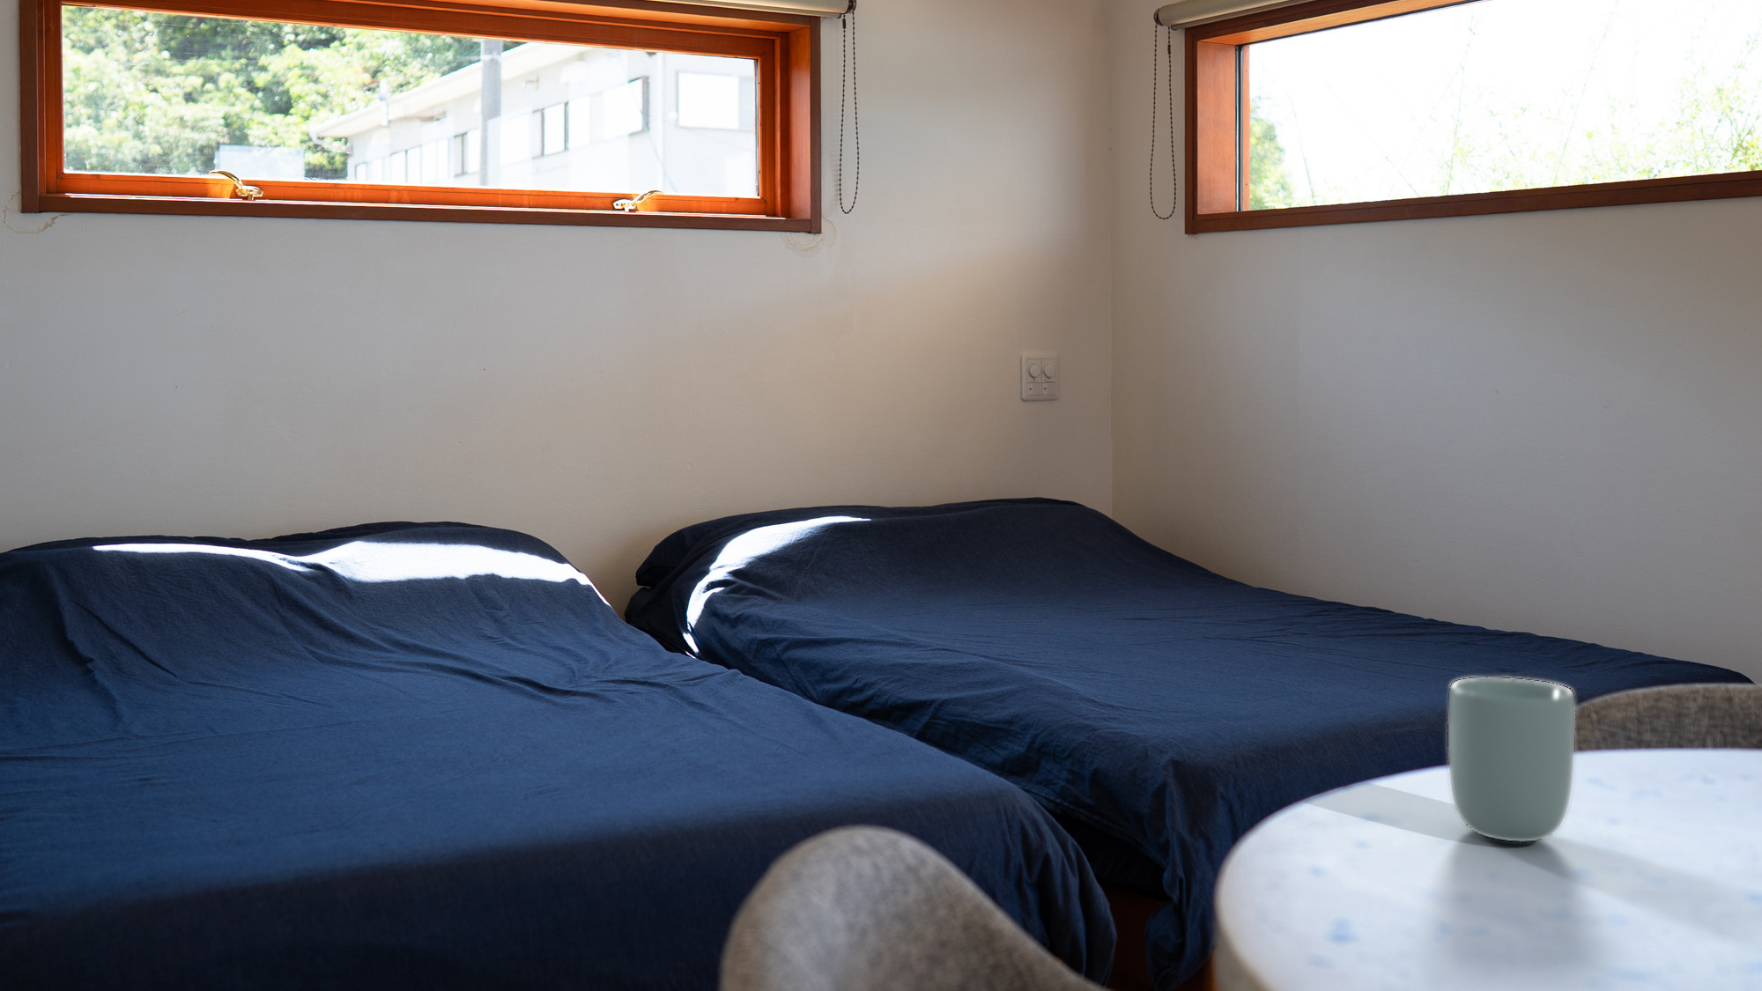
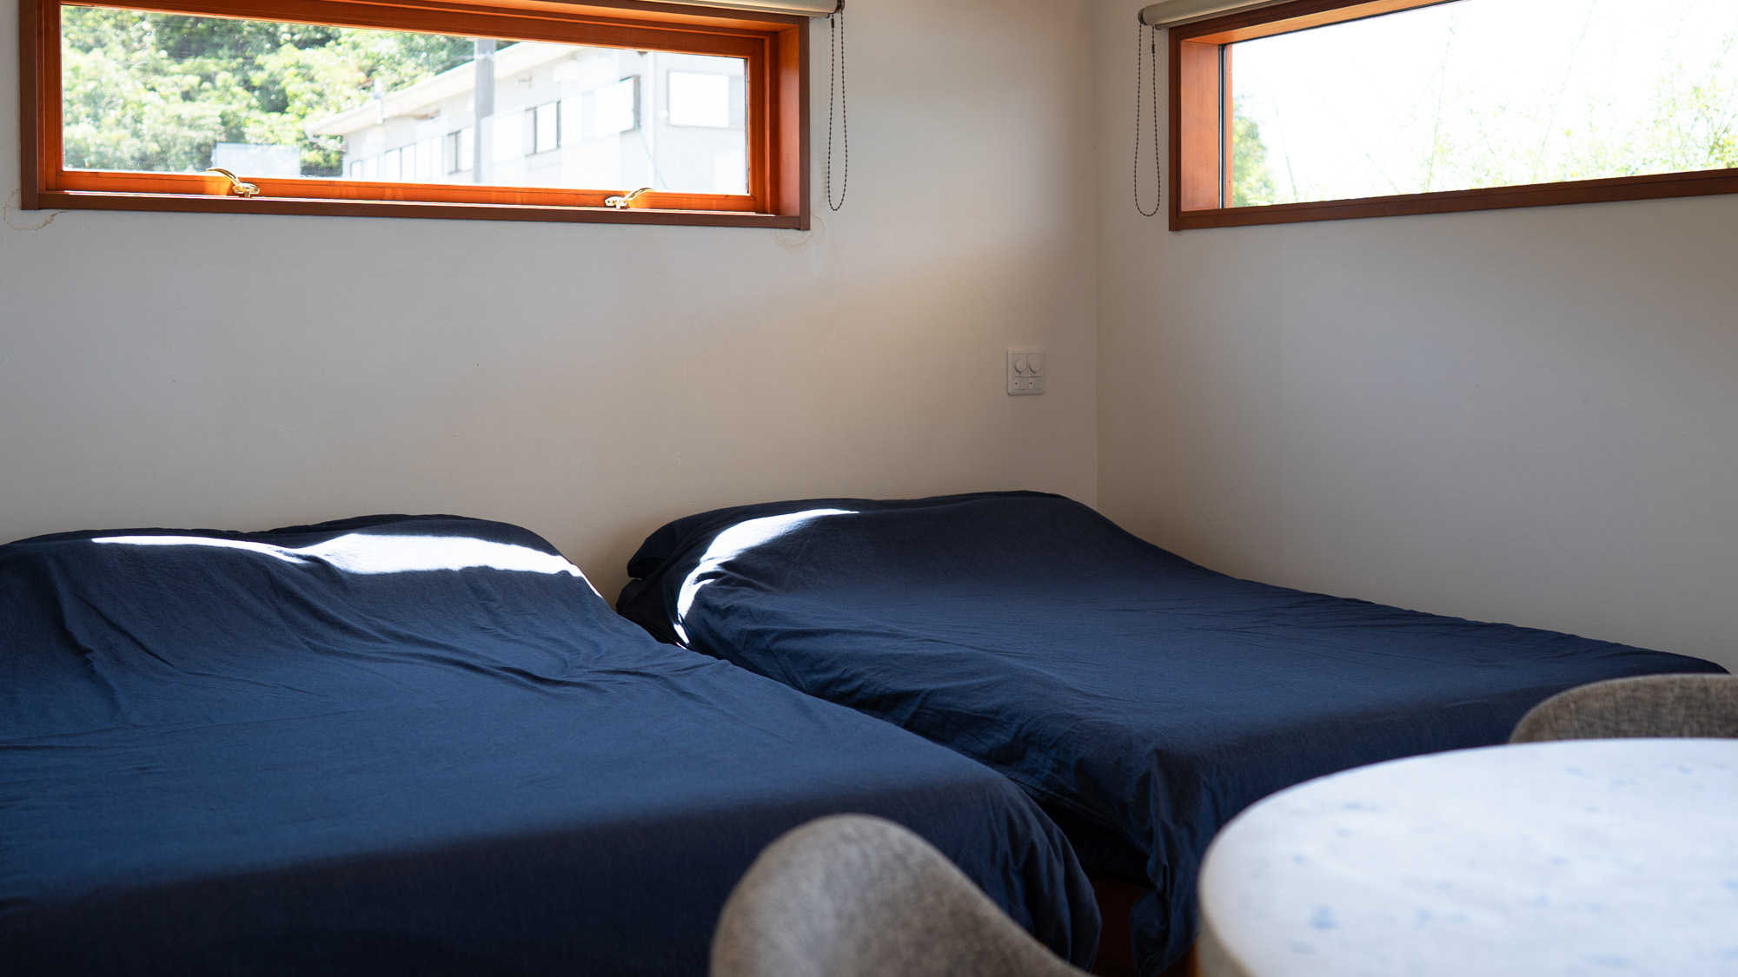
- cup (1509, 761)
